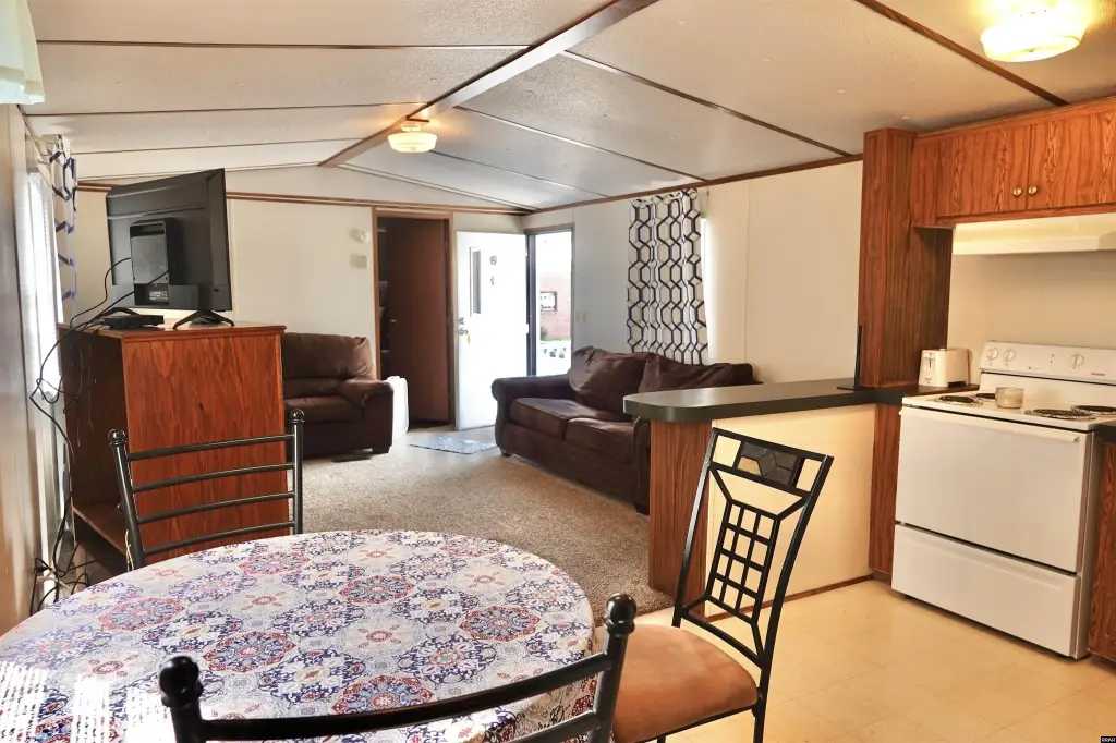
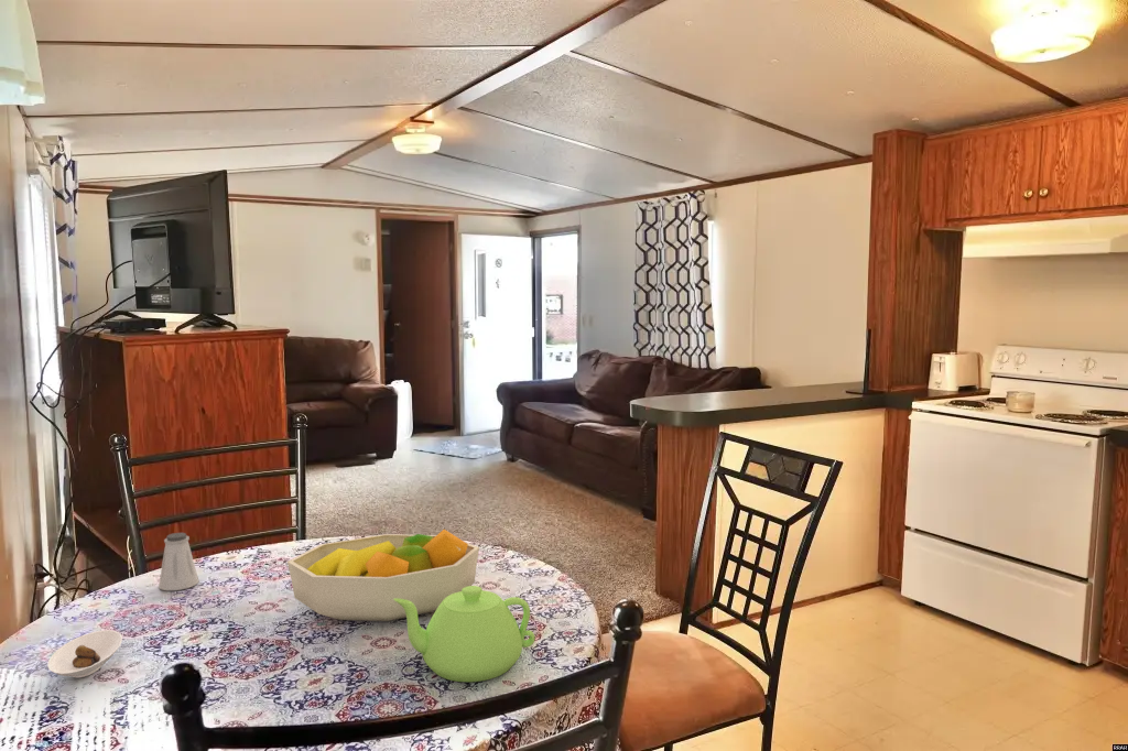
+ saucer (86, 656)
+ teapot (466, 625)
+ fruit bowl (386, 567)
+ saltshaker (177, 559)
